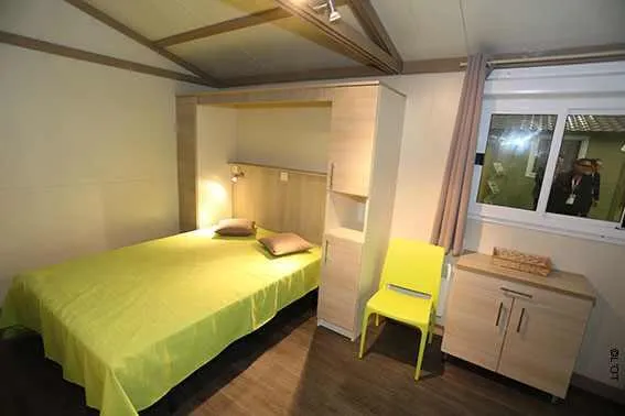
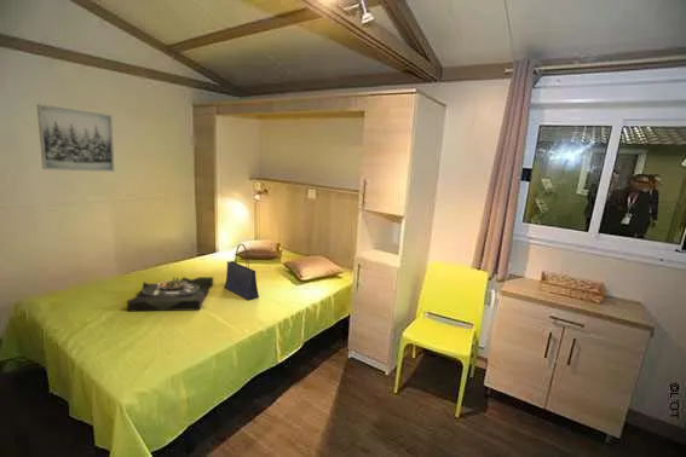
+ tote bag (240, 267)
+ wall art (79, 140)
+ serving tray (174, 287)
